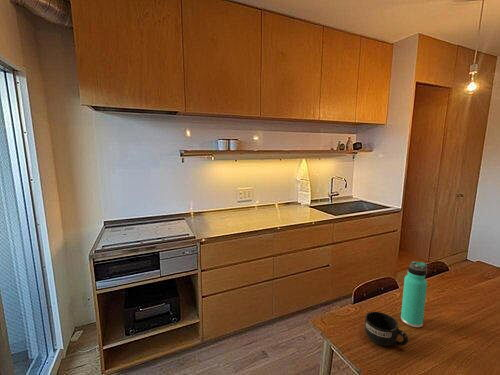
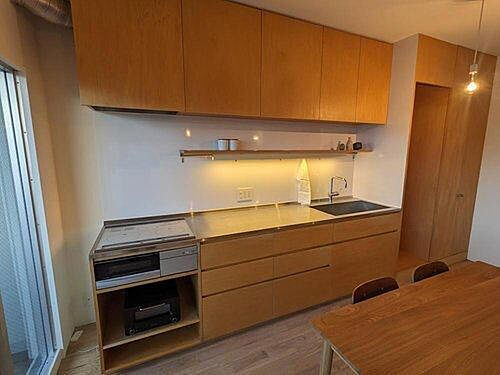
- mug (385, 332)
- thermos bottle (414, 292)
